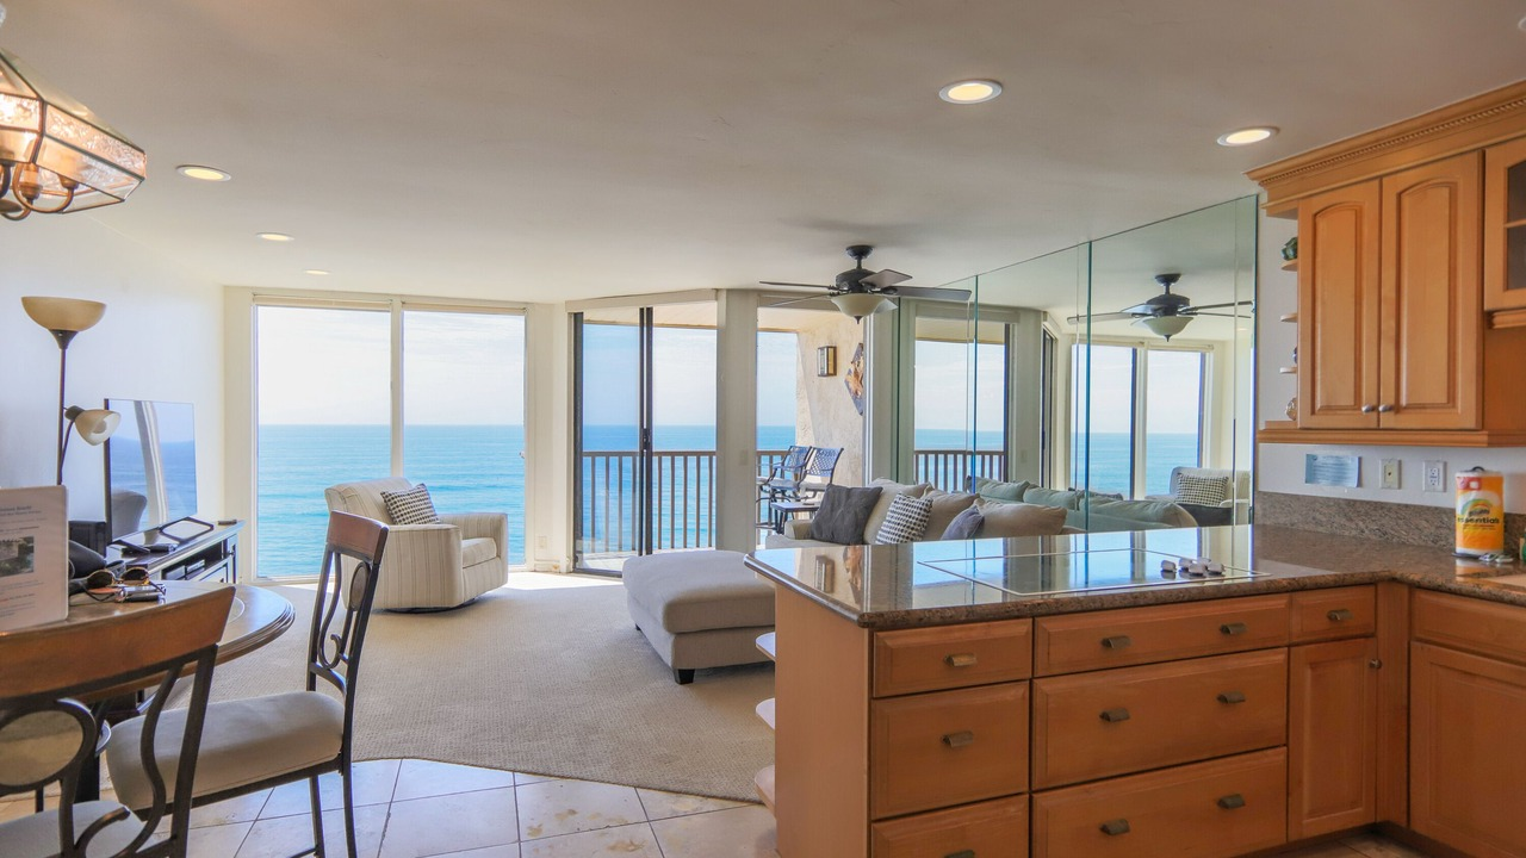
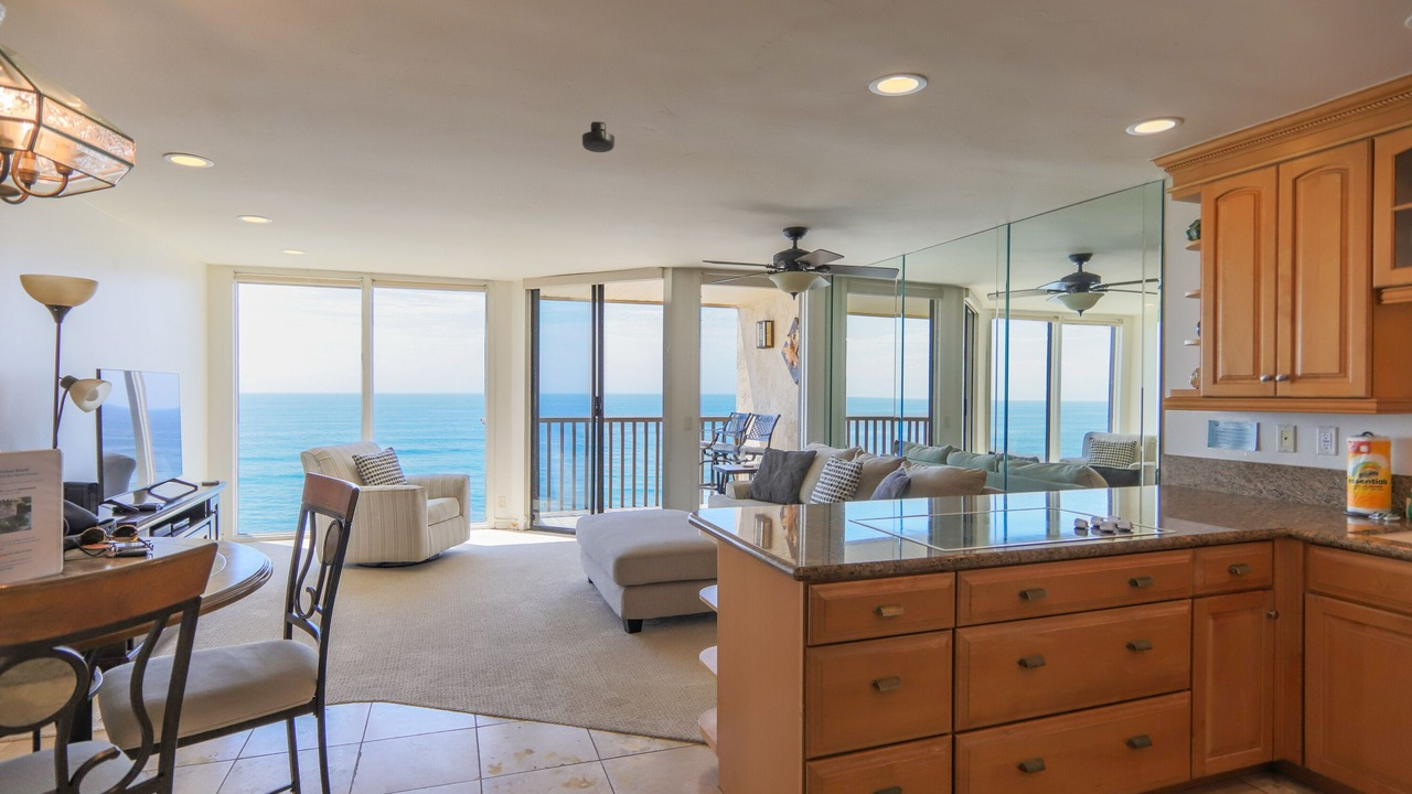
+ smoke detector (598, 136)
